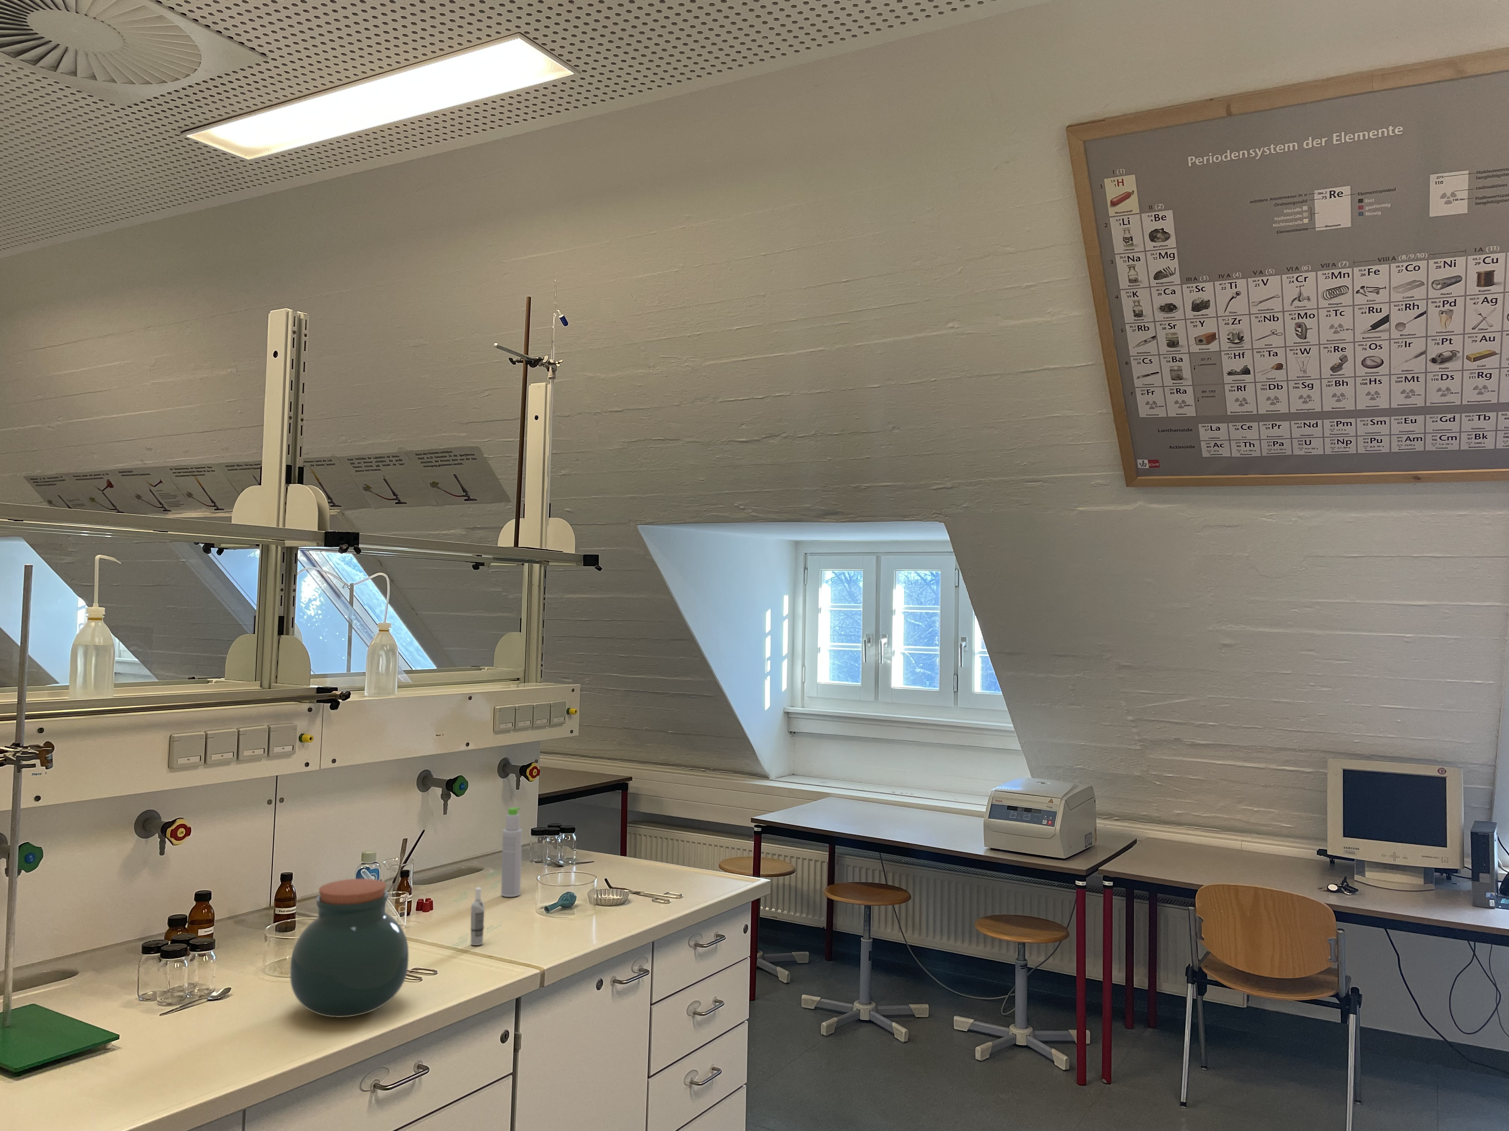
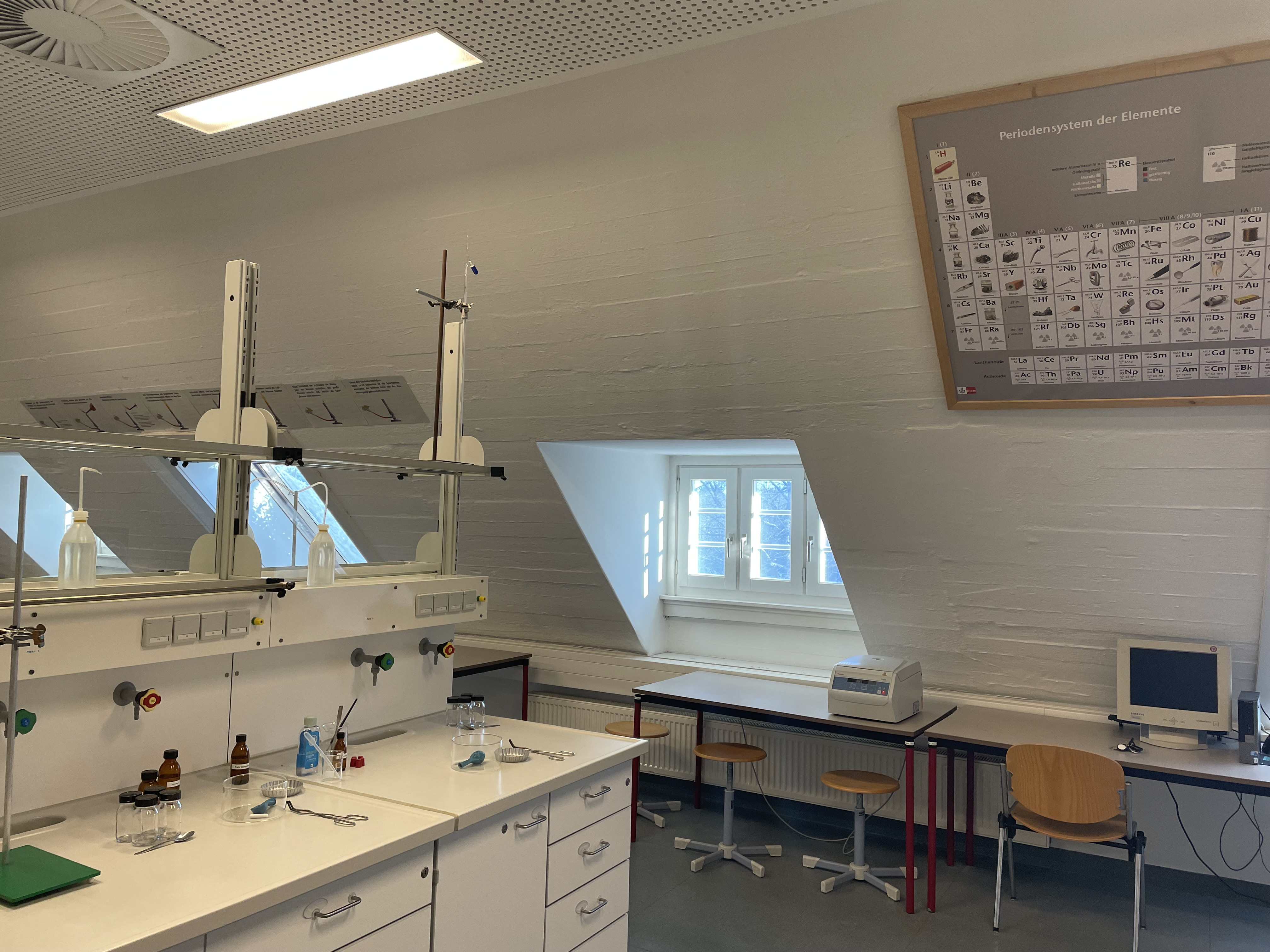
- bottle (478, 911)
- jar (351, 947)
- bottle (512, 852)
